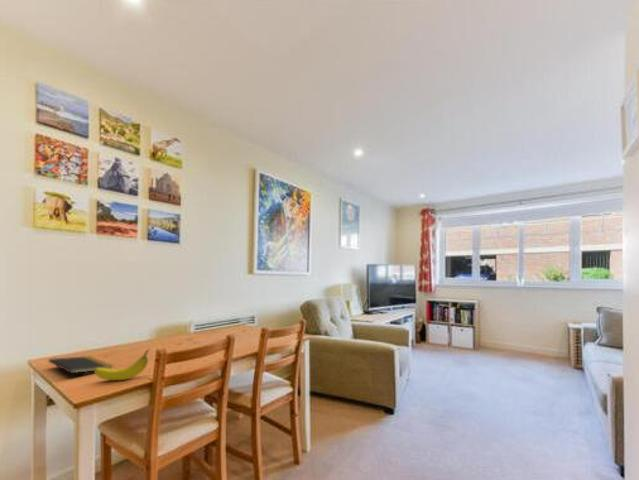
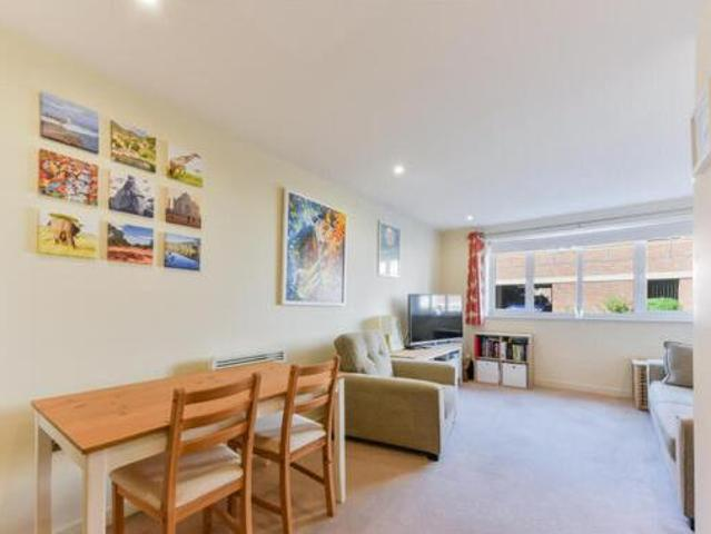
- fruit (123, 368)
- notepad (80, 363)
